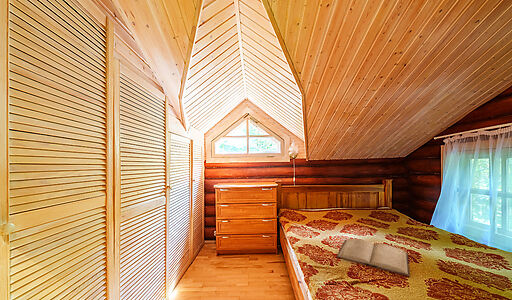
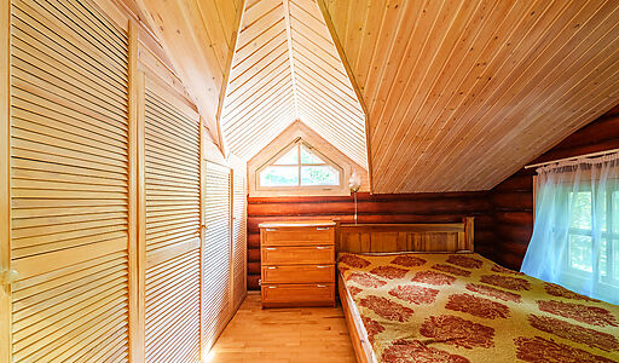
- book (372, 252)
